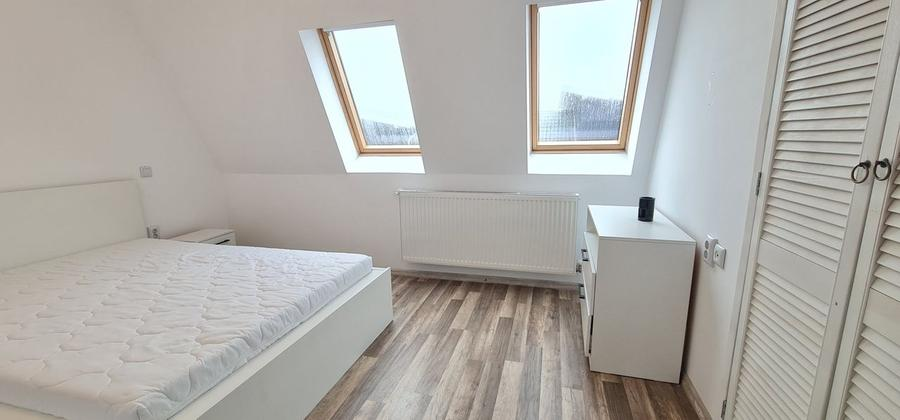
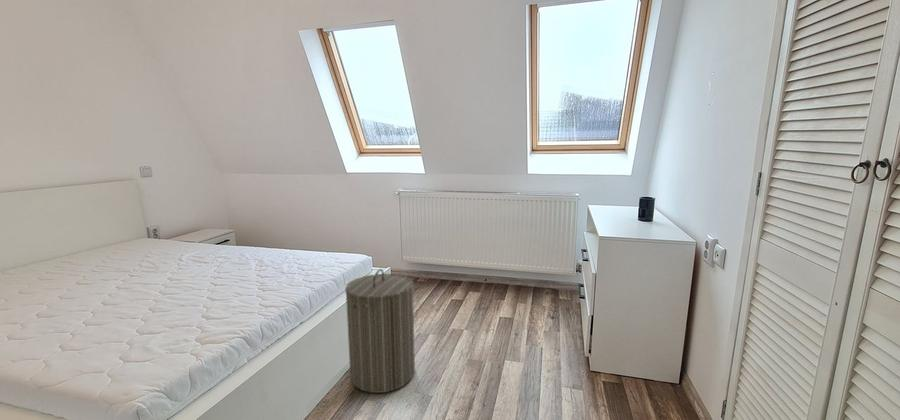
+ laundry hamper (381, 322)
